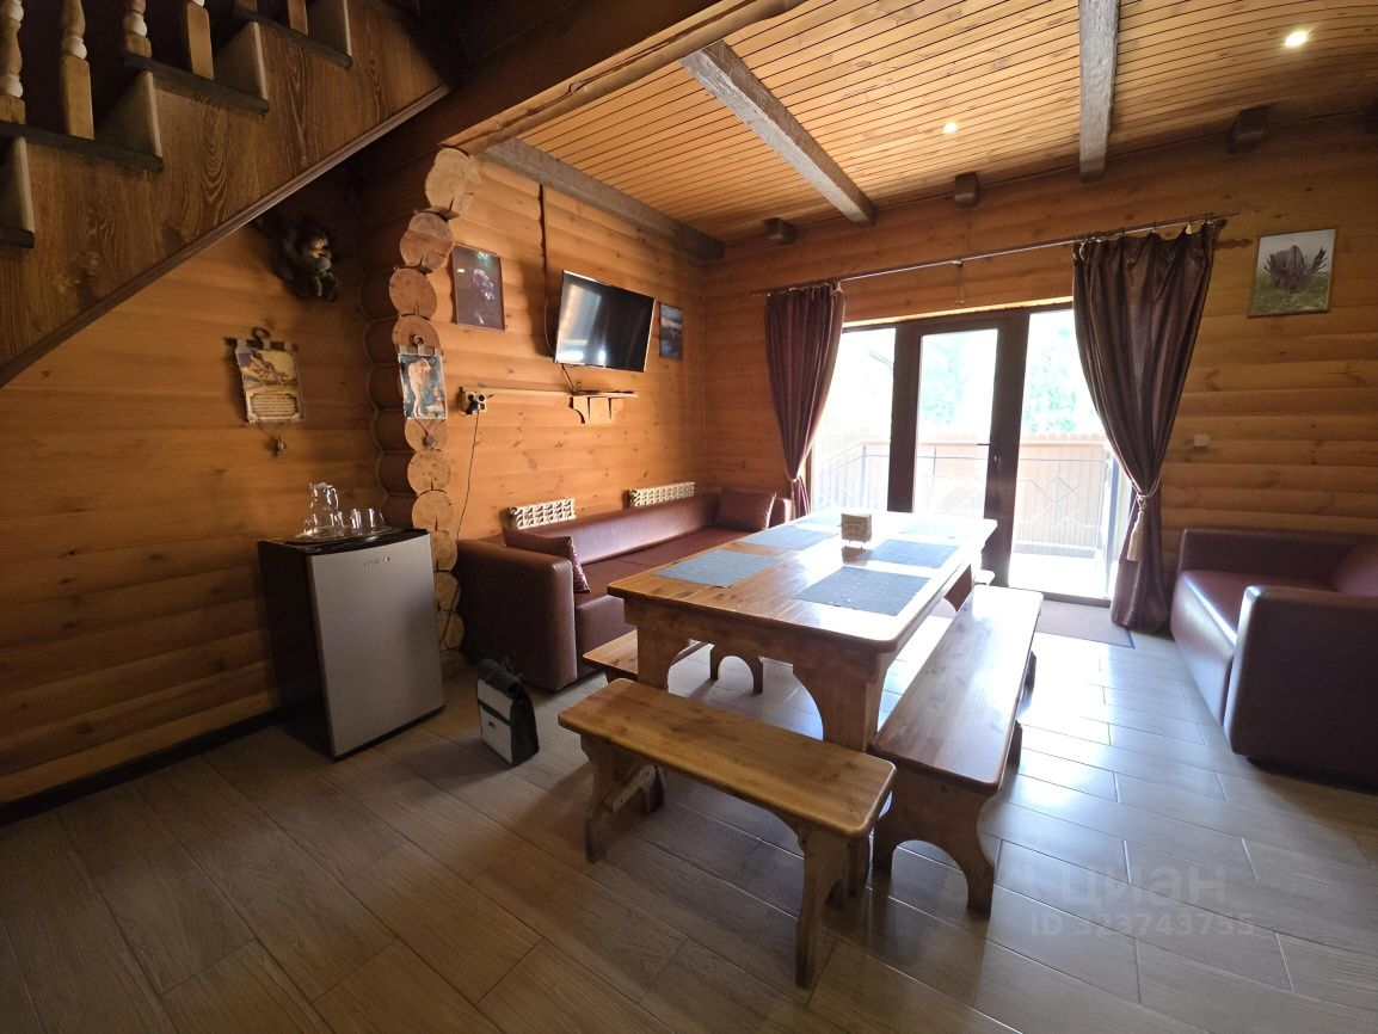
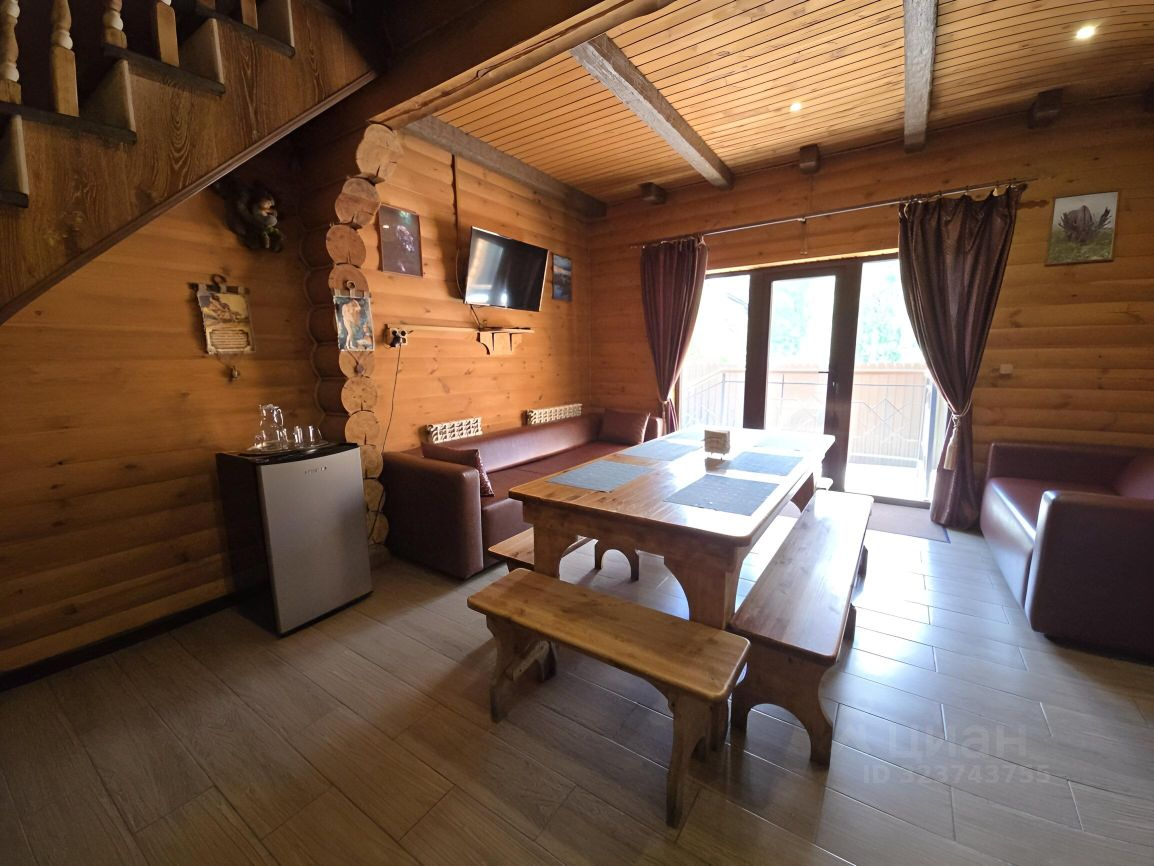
- backpack (504, 703)
